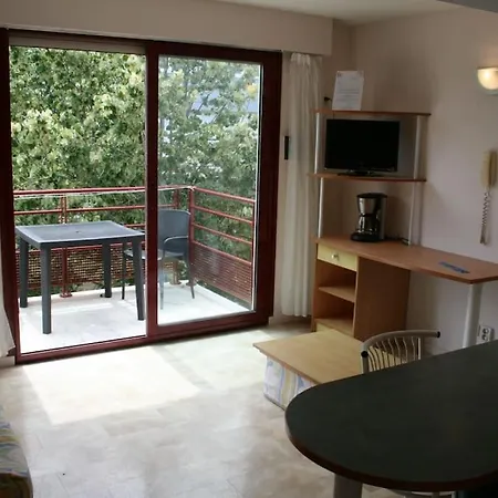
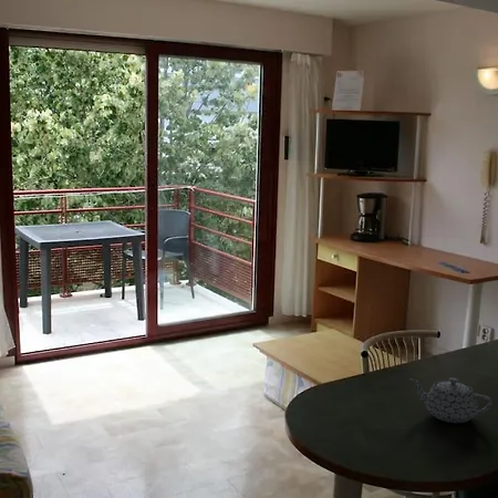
+ teapot (448, 396)
